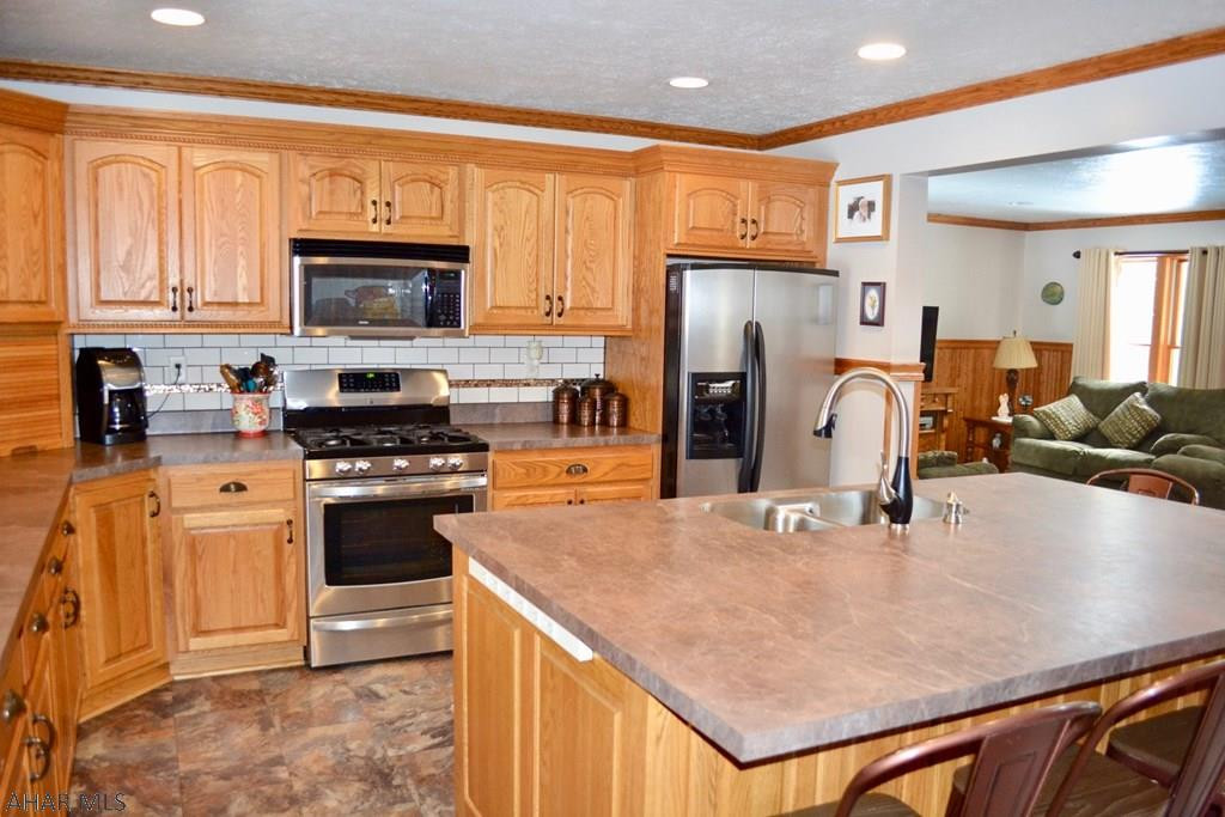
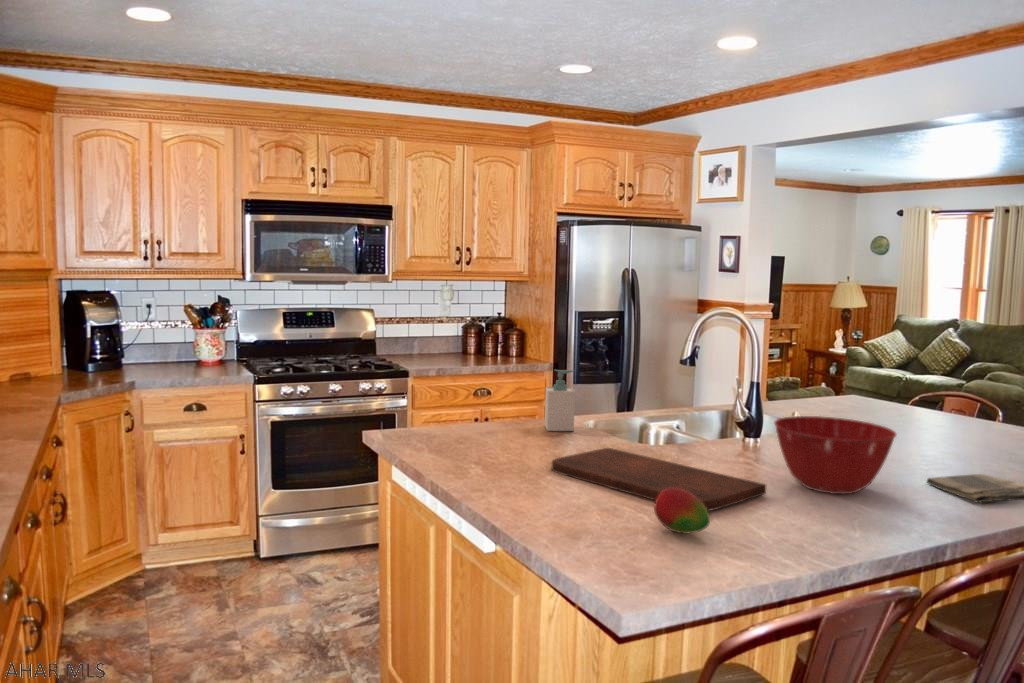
+ dish towel (981, 486)
+ cutting board (649, 476)
+ soap bottle (560, 399)
+ fruit (682, 511)
+ mixing bowl (832, 456)
